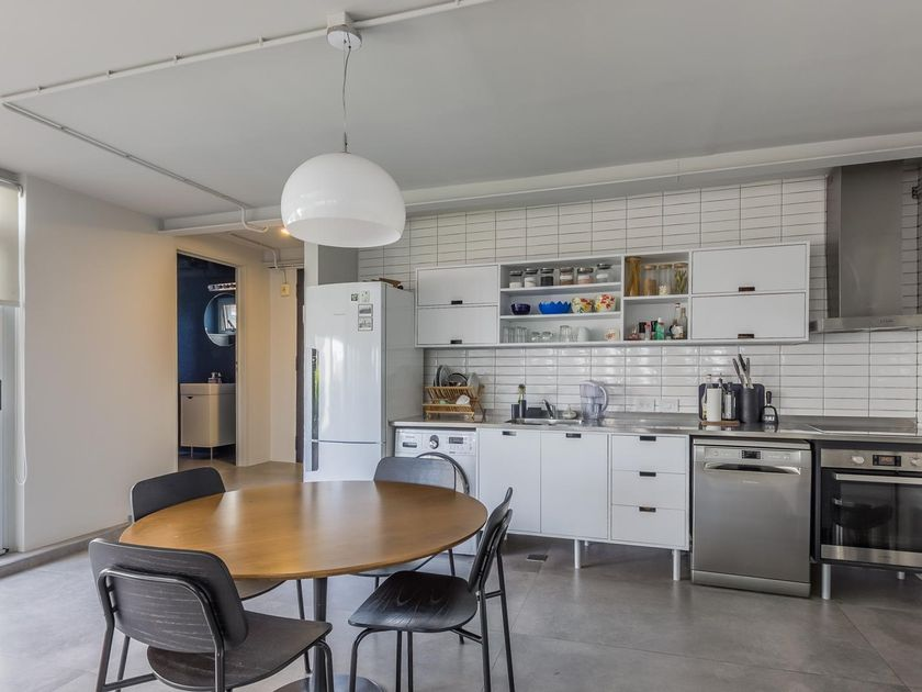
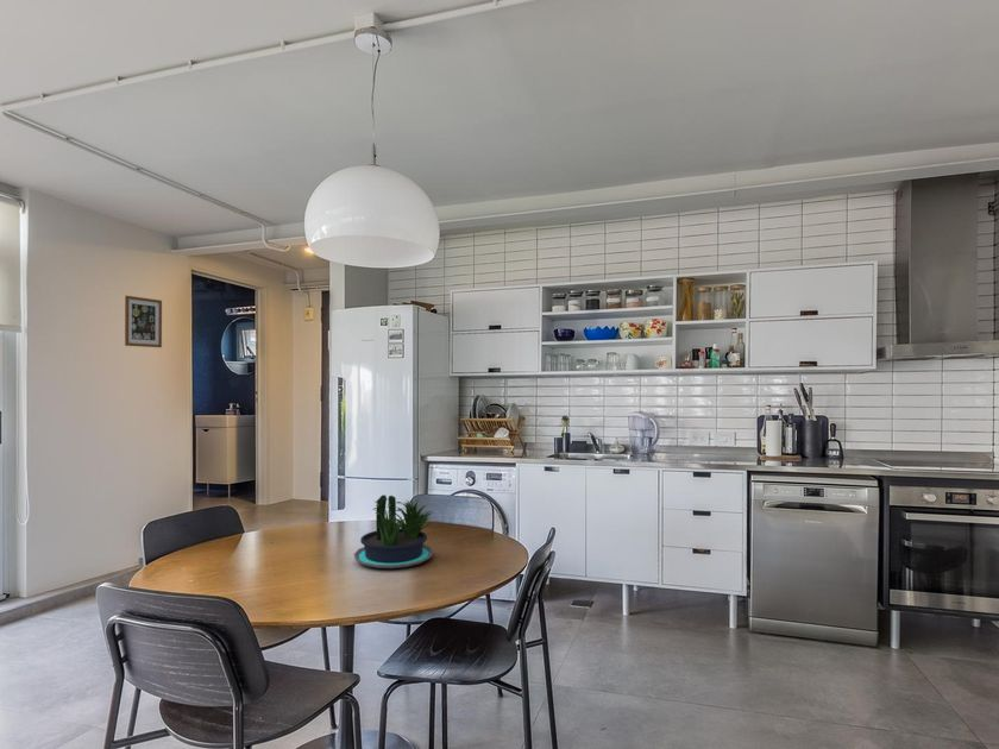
+ wall art (144, 322)
+ potted plant (398, 527)
